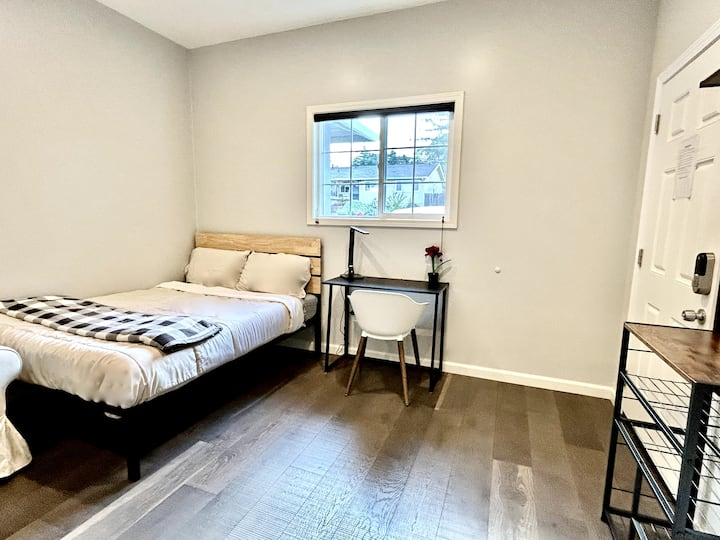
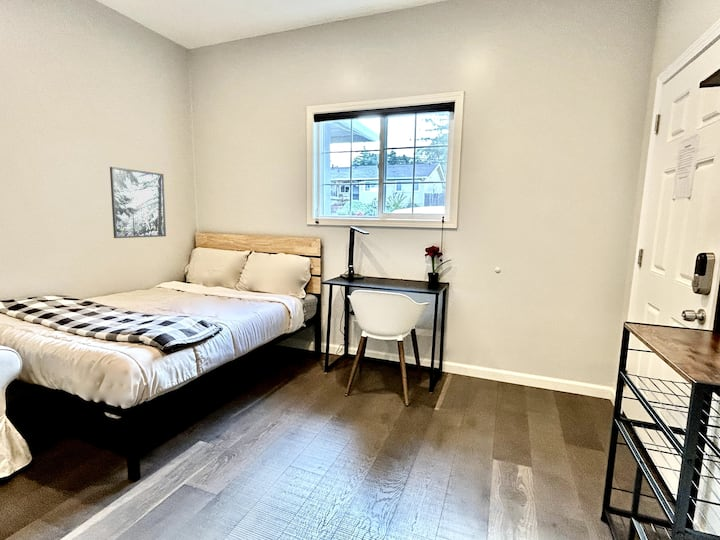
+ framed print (140, 204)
